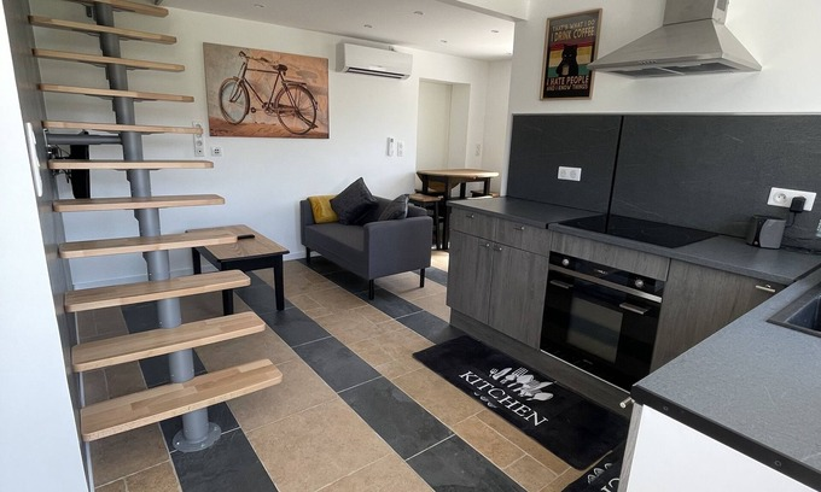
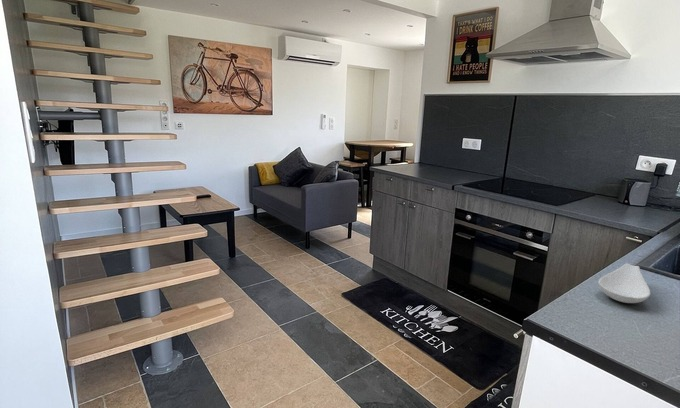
+ spoon rest (626, 281)
